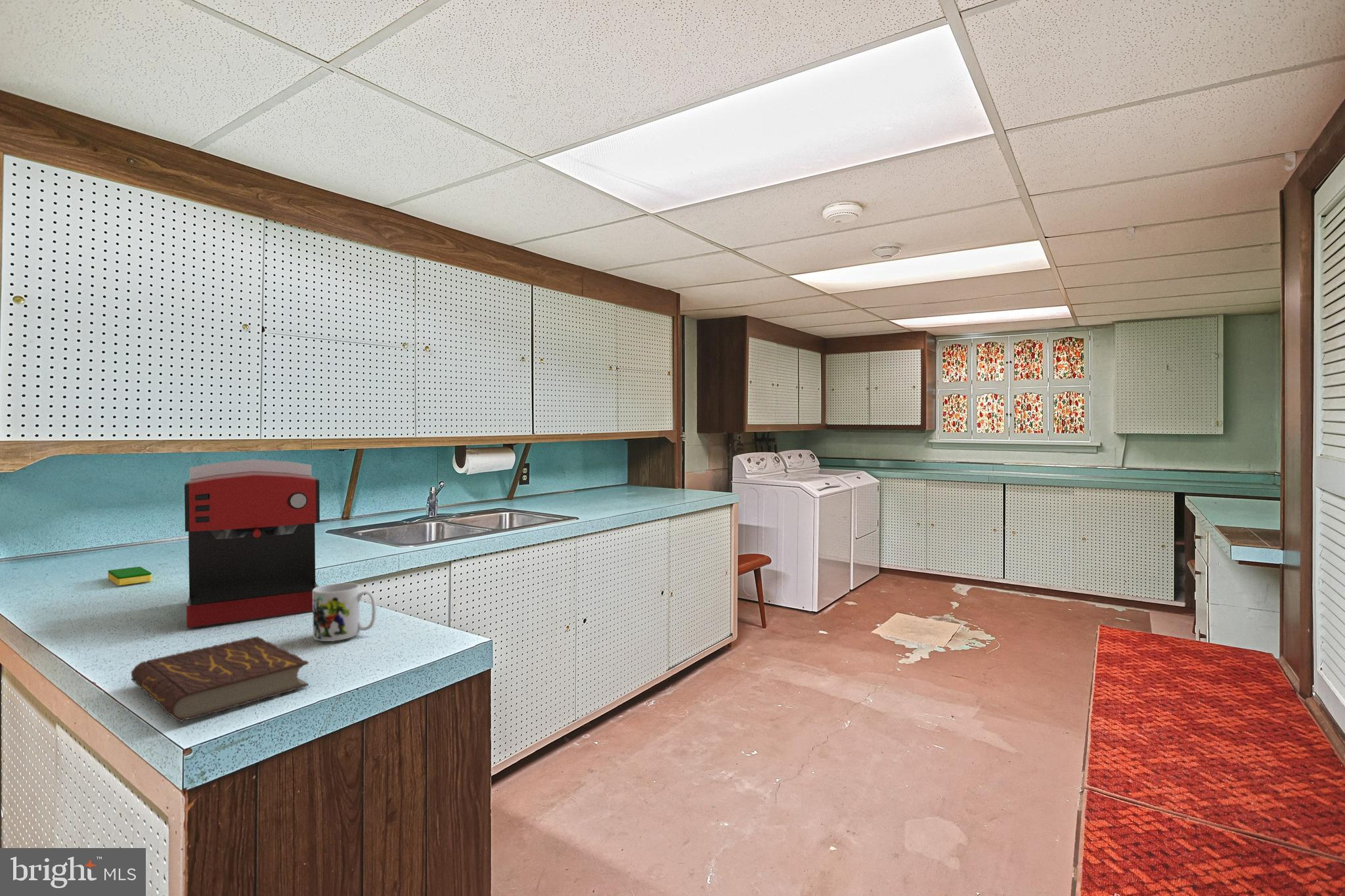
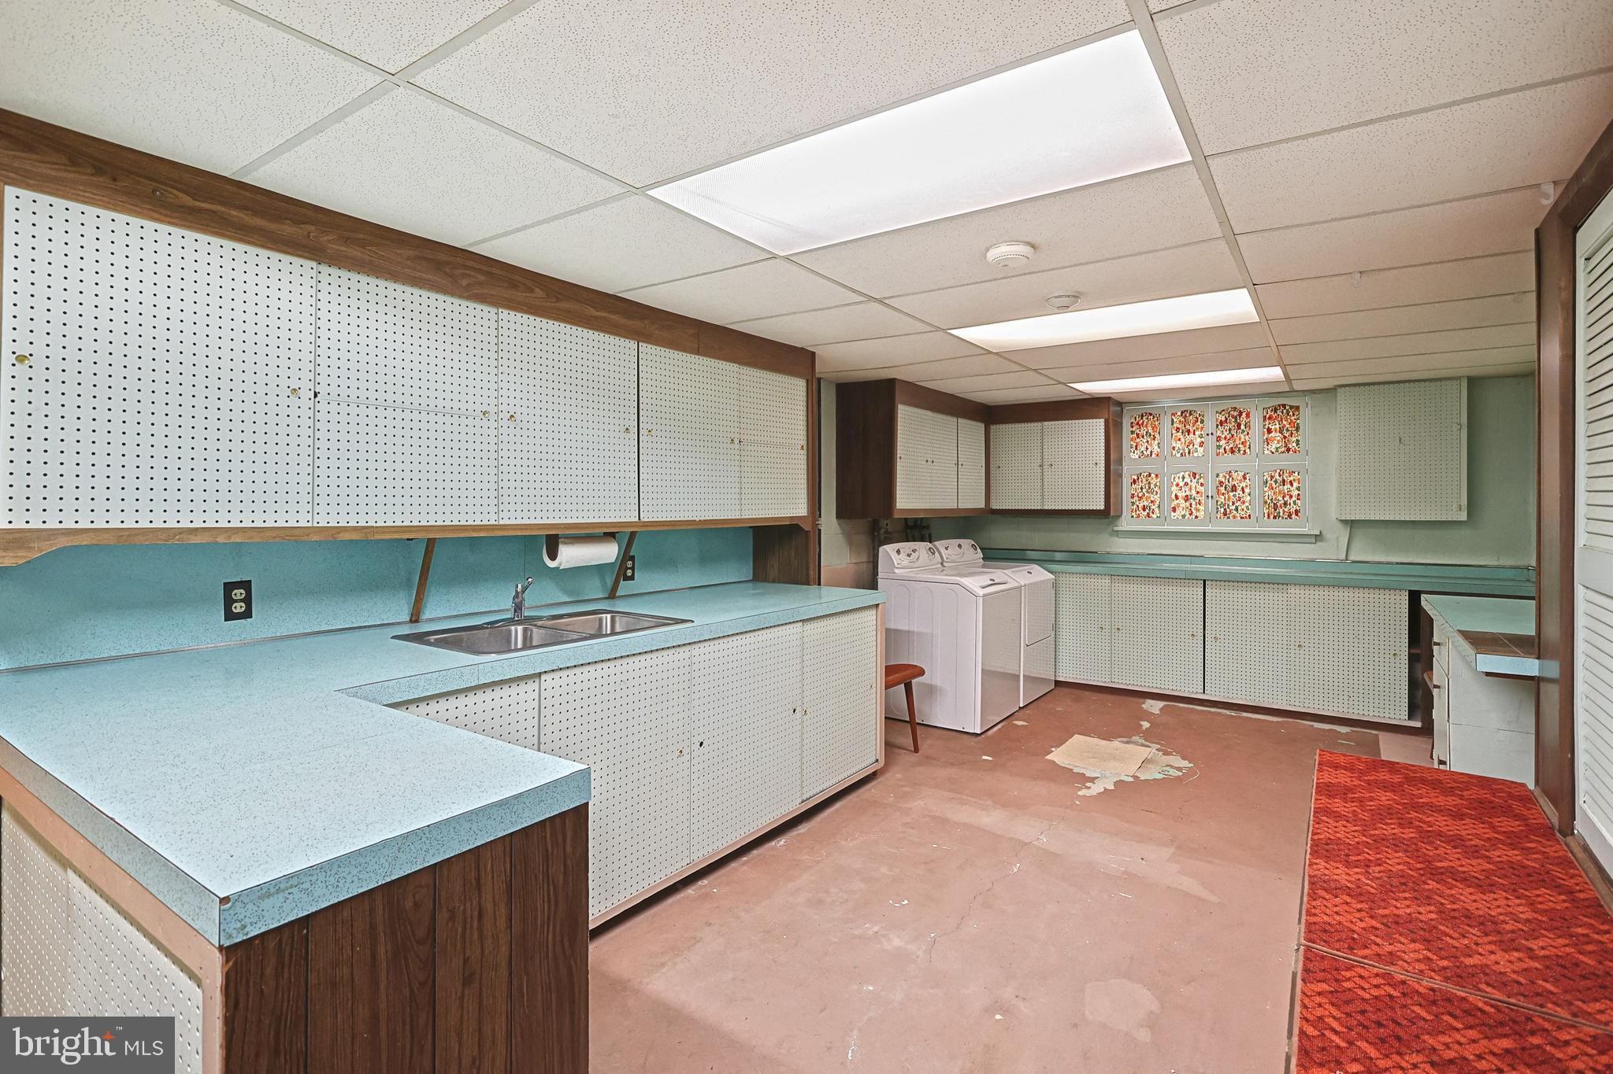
- mug (345, 611)
- dish sponge (129, 576)
- coffee maker (255, 534)
- book (220, 675)
